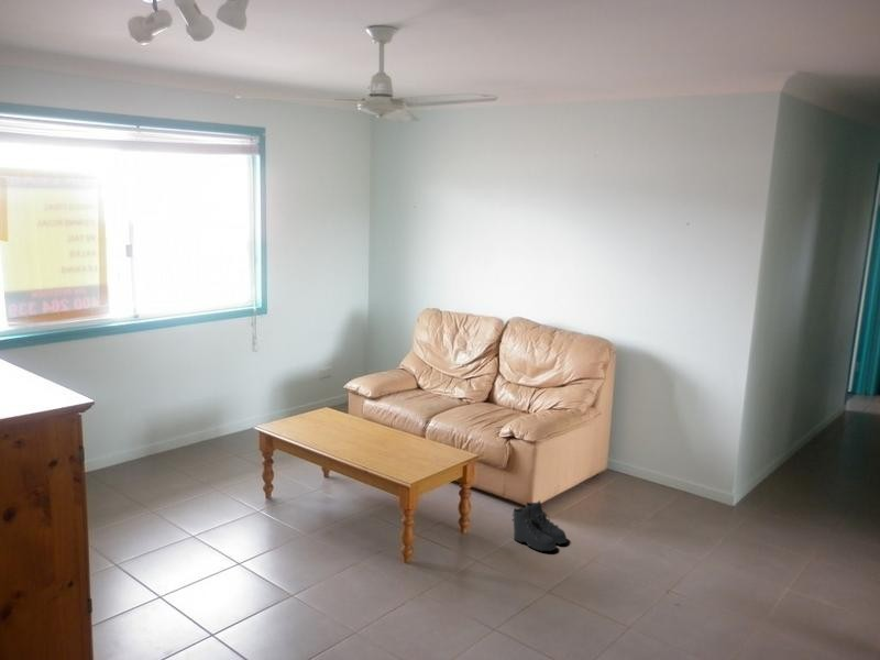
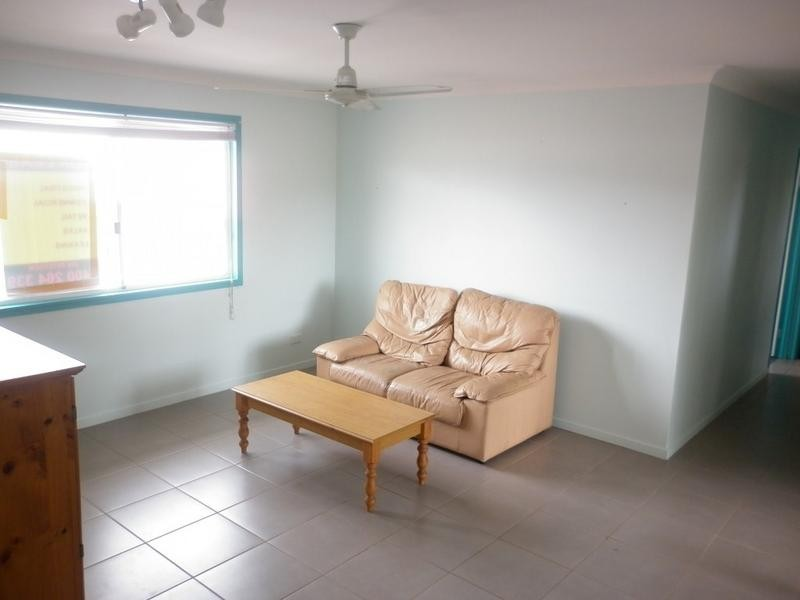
- boots (539, 522)
